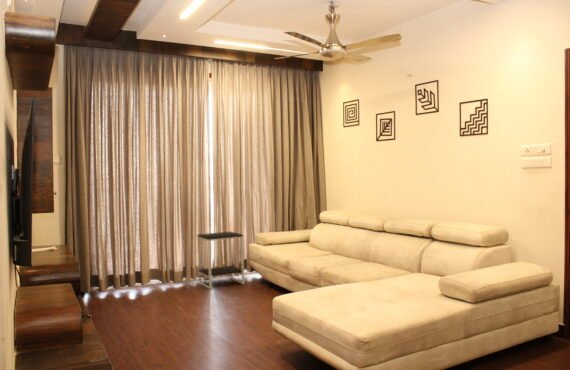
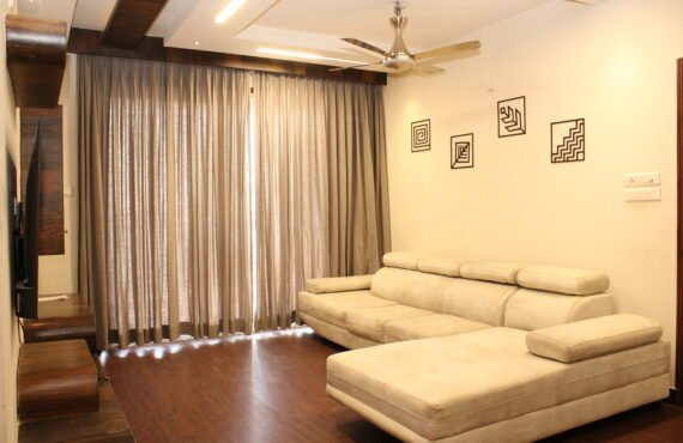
- side table (220, 267)
